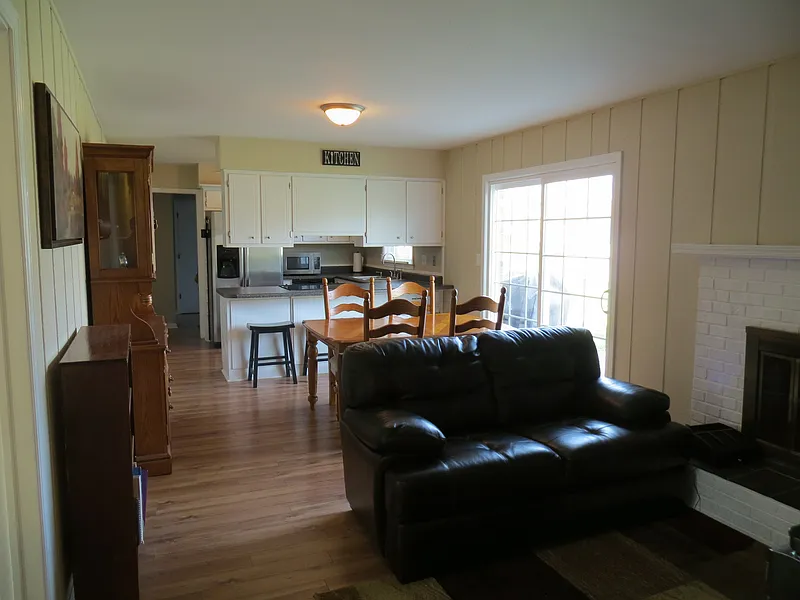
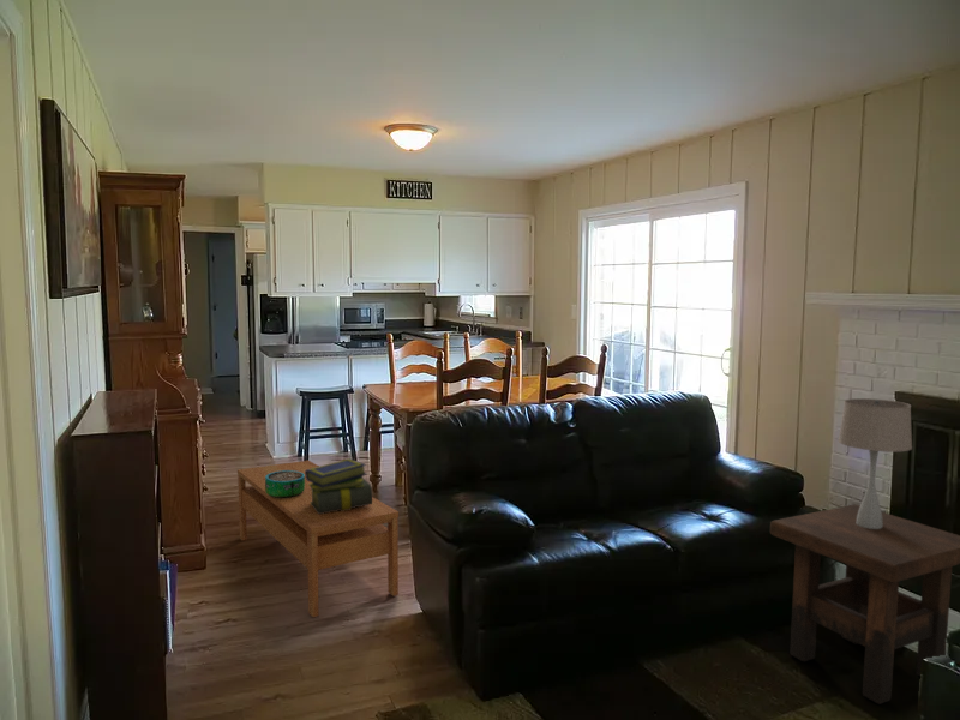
+ side table (868, 599)
+ stack of books (338, 485)
+ coffee table (310, 526)
+ table lamp (872, 462)
+ decorative bowl (284, 484)
